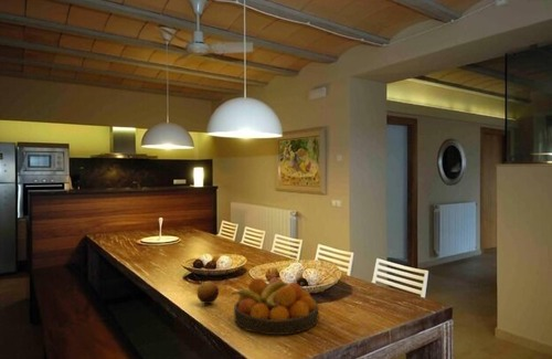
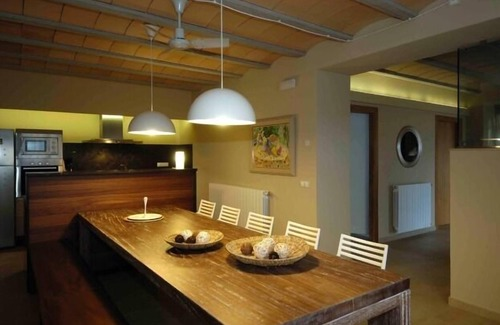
- fruit bowl (276, 298)
- fruit (208, 292)
